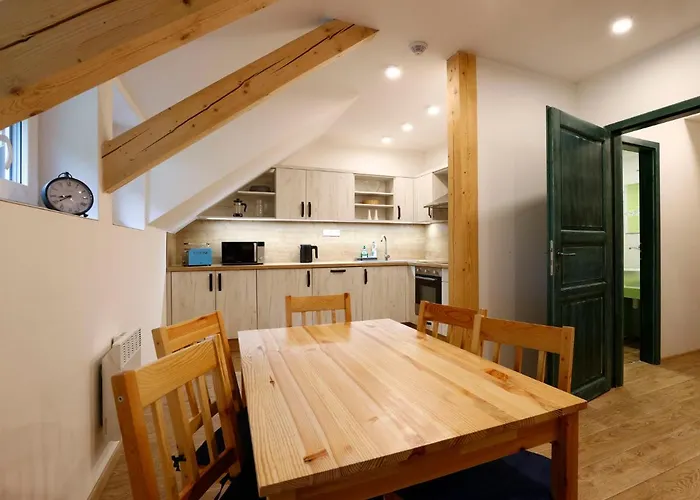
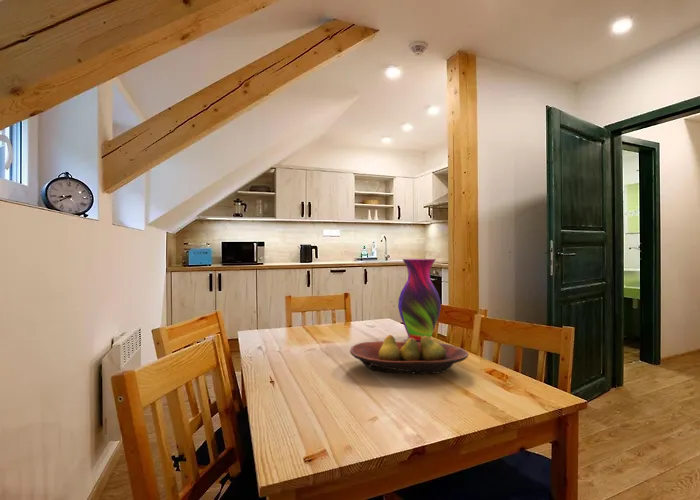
+ fruit bowl (407, 351)
+ vase (419, 298)
